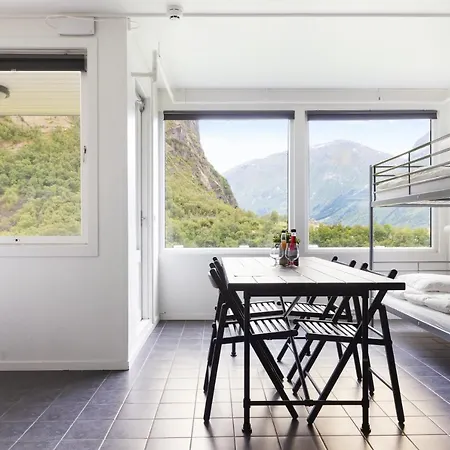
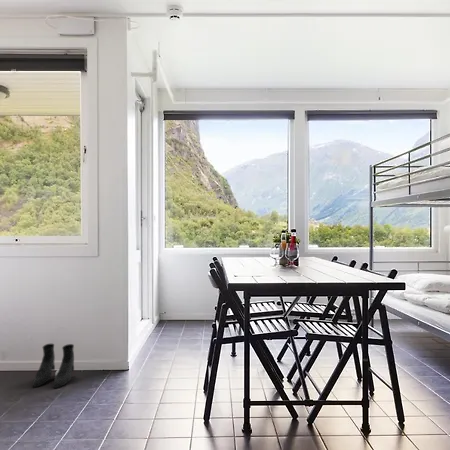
+ boots (53, 363)
